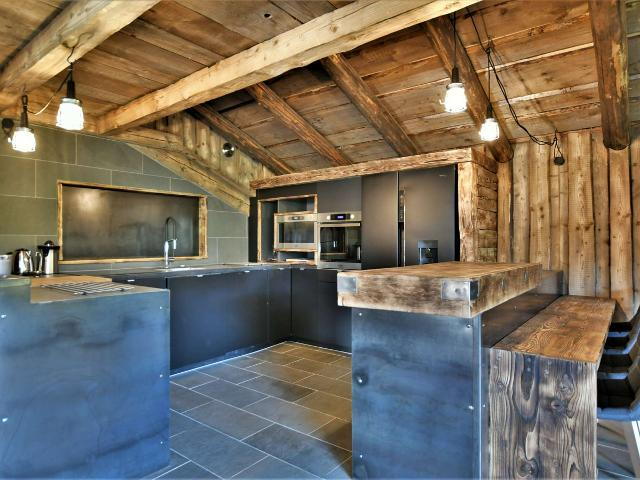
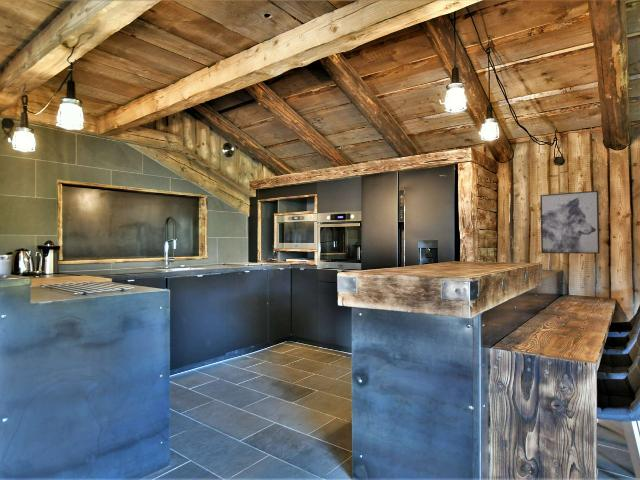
+ wall art (568, 223)
